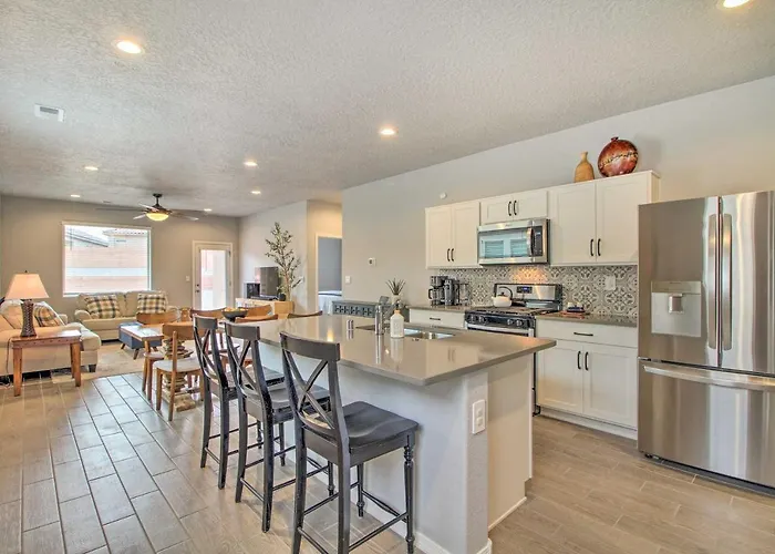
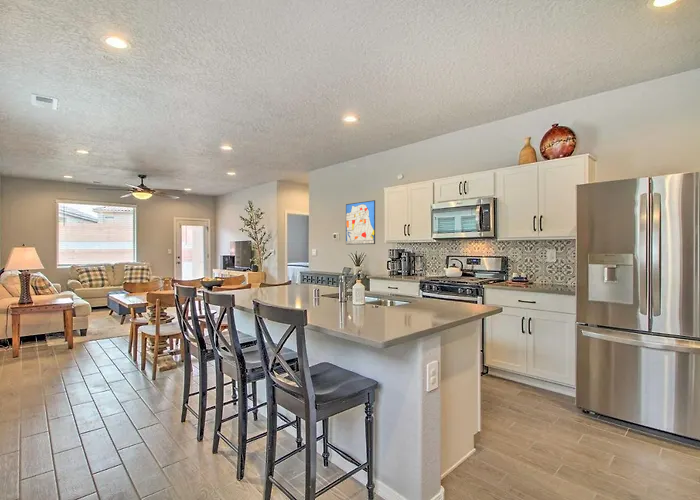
+ wall art (359, 223)
